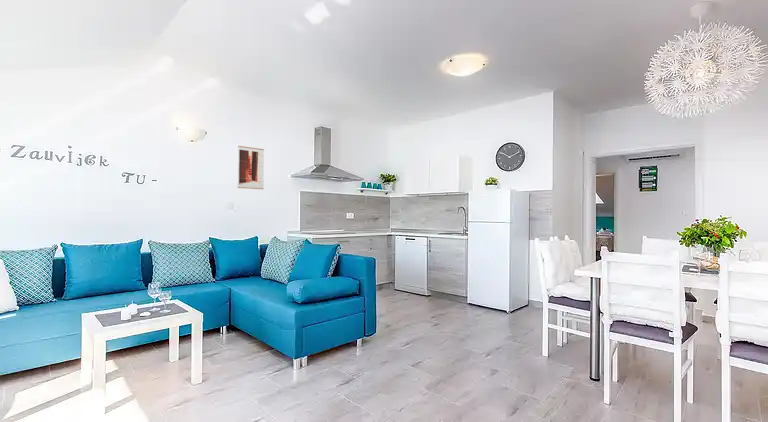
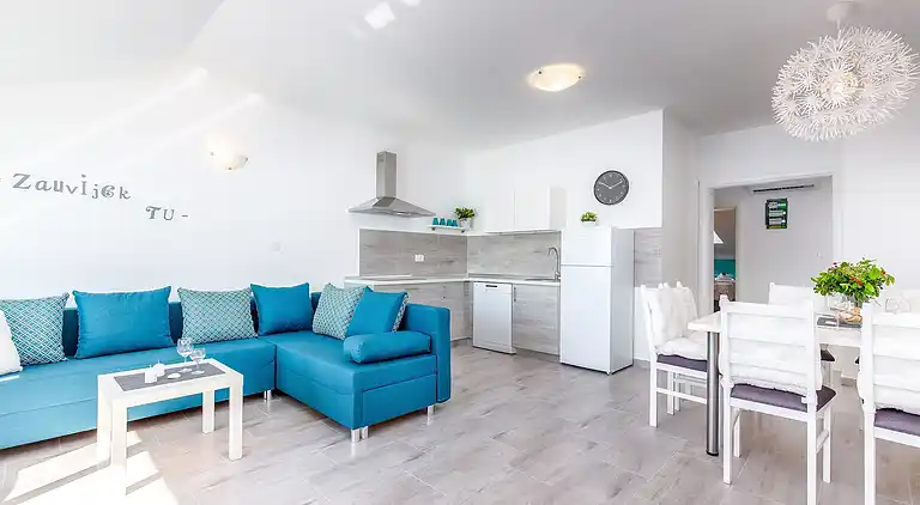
- wall art (251, 168)
